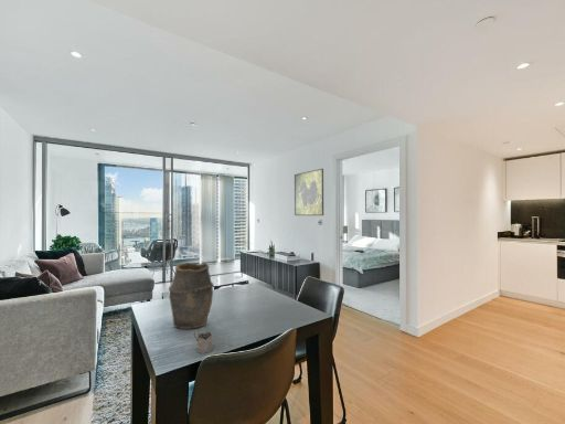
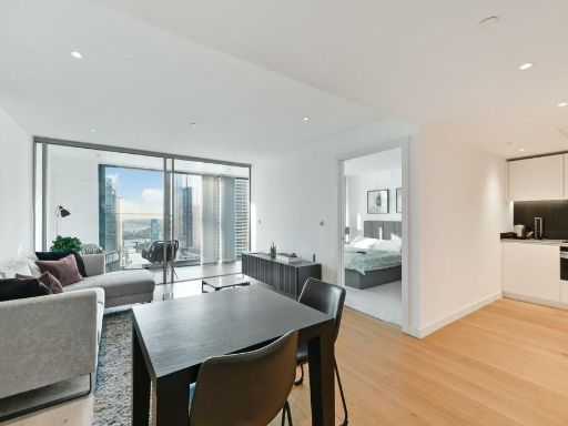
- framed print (308, 193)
- vase (191, 294)
- tea glass holder (203, 337)
